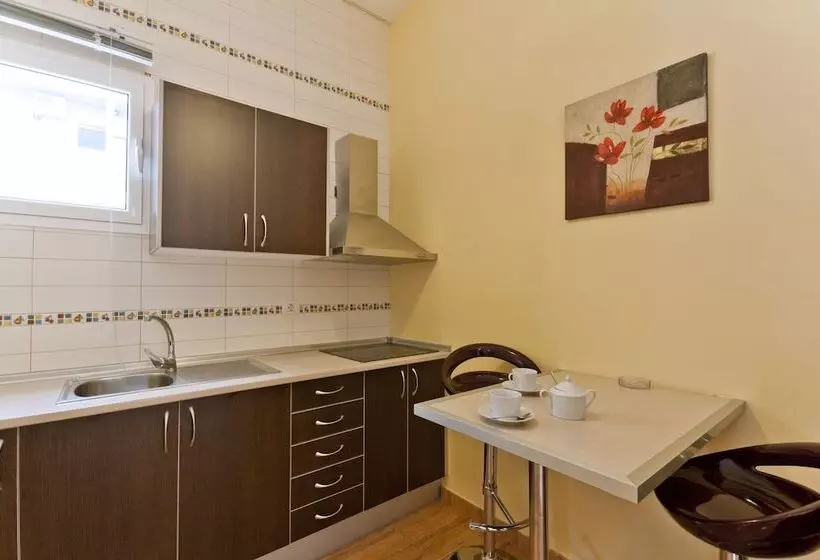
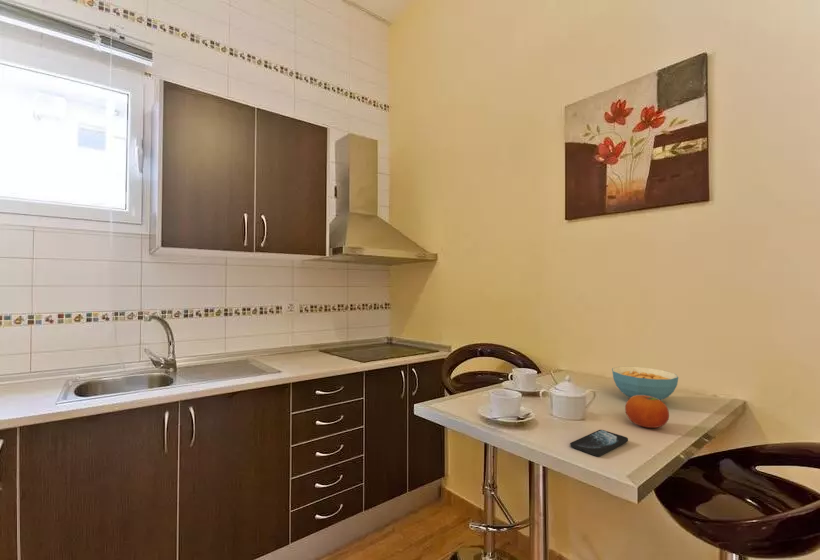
+ smartphone (599, 442)
+ cereal bowl (643, 386)
+ fruit (646, 411)
